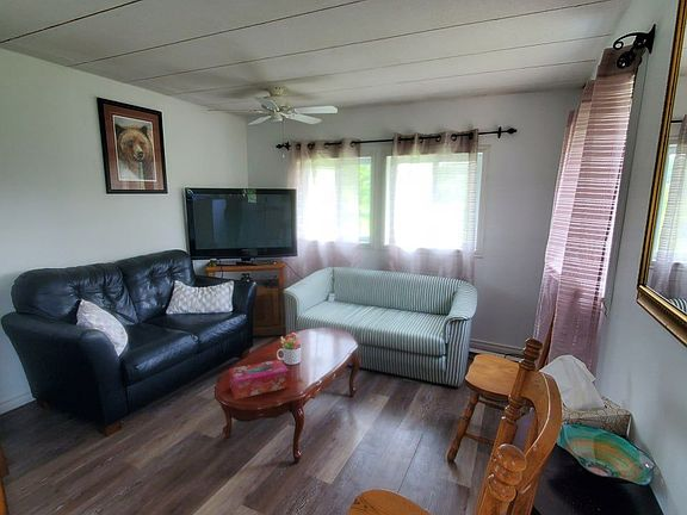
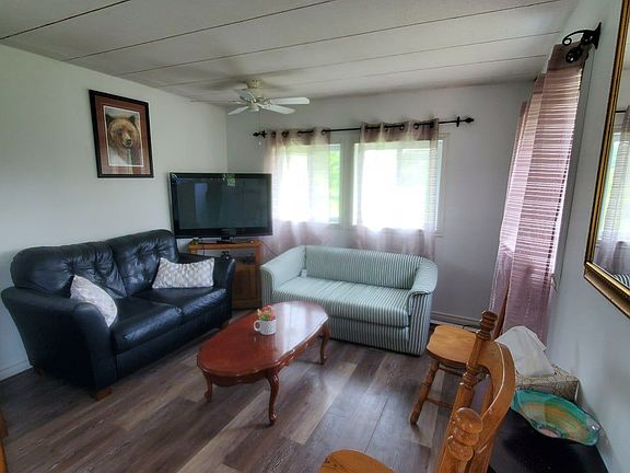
- tissue box (259, 378)
